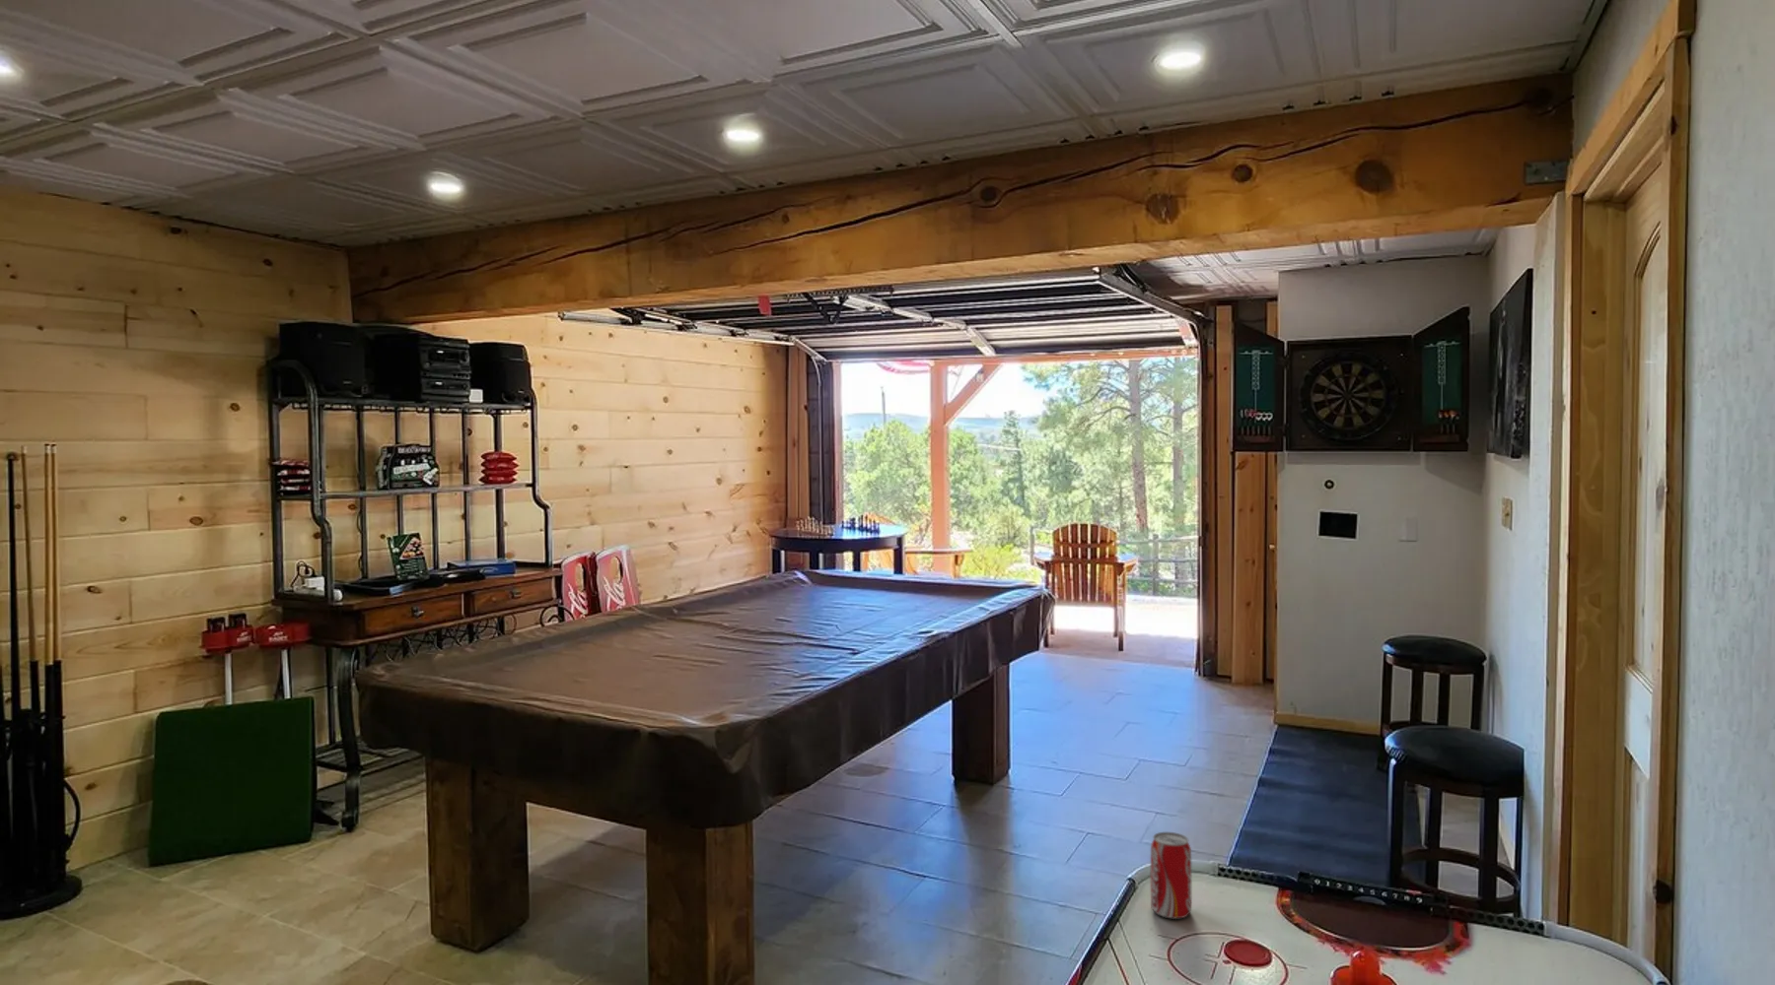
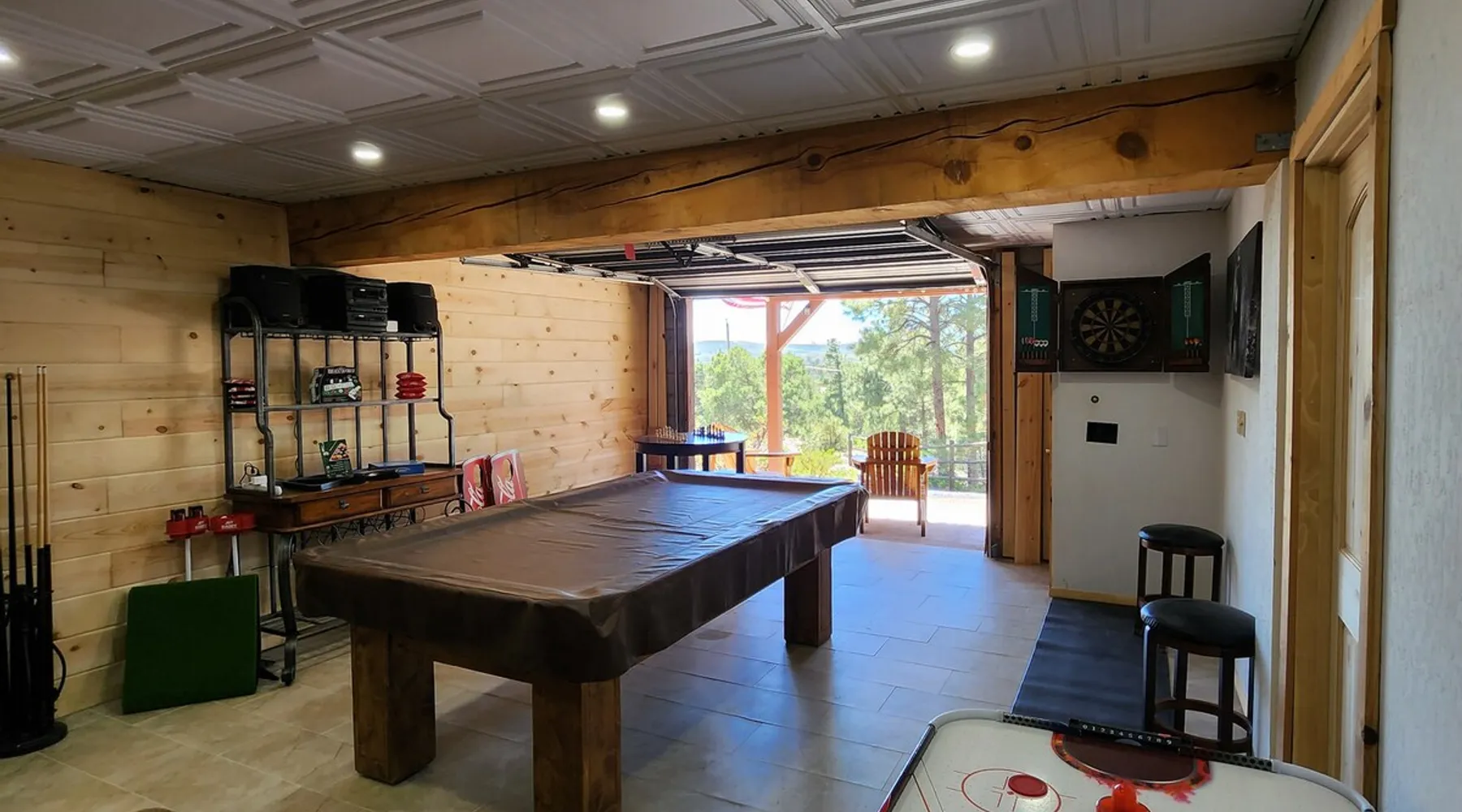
- soda can (1170, 873)
